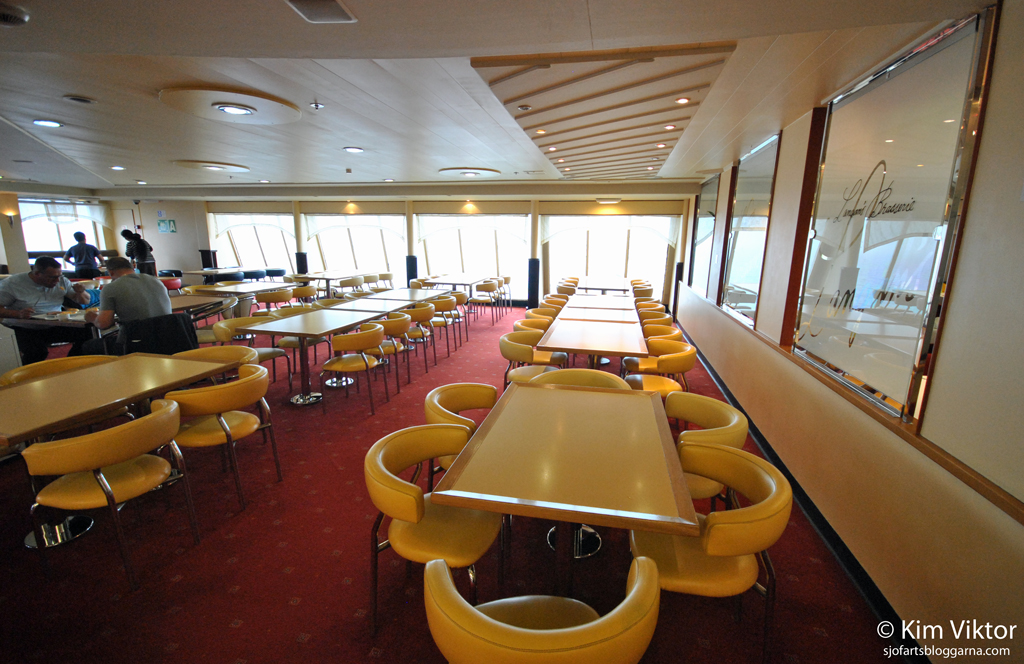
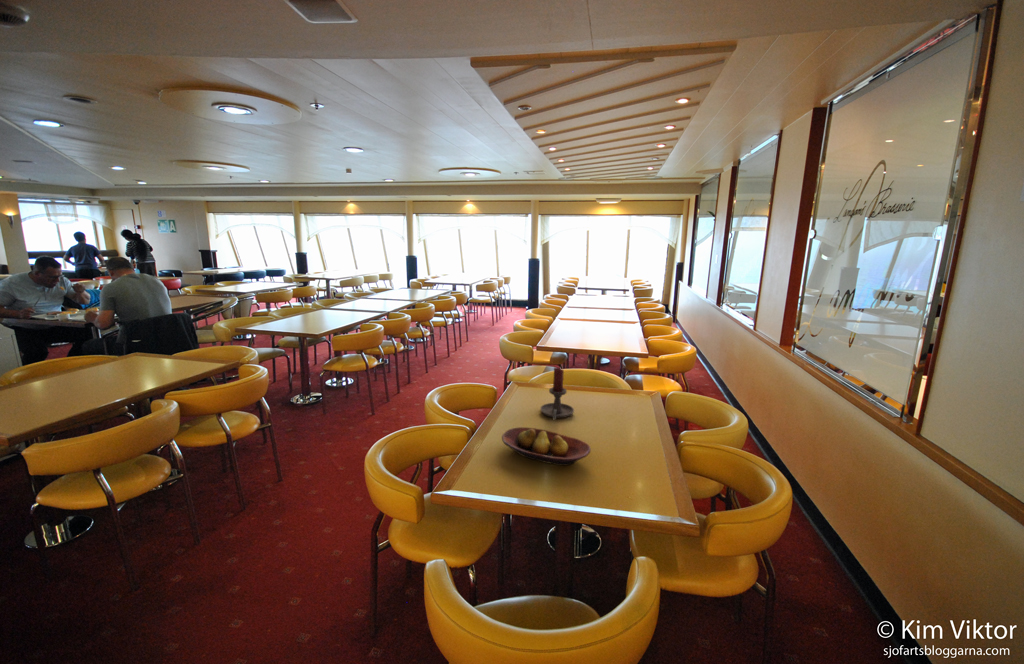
+ candle holder (557, 392)
+ fruit bowl (544, 443)
